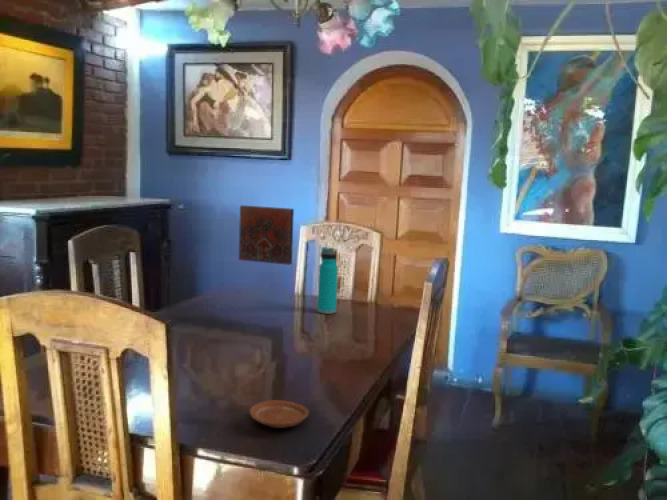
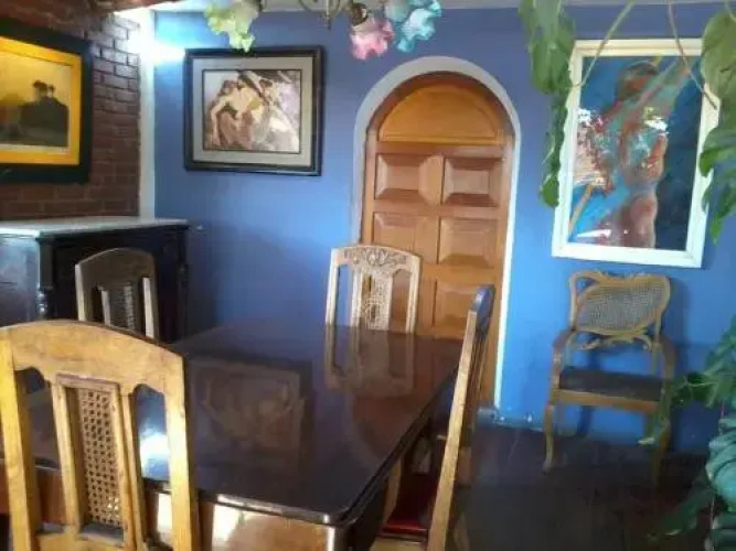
- decorative tile (265, 234)
- water bottle (327, 279)
- plate (278, 417)
